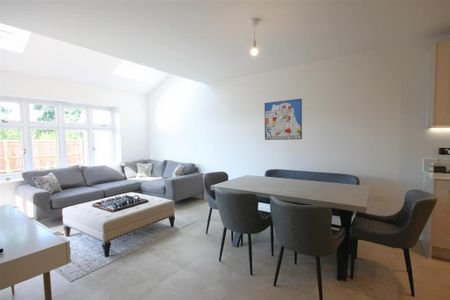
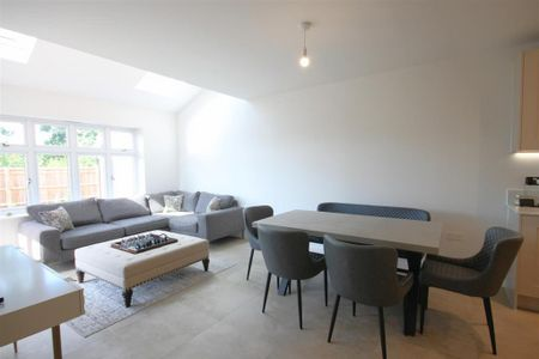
- wall art (282, 120)
